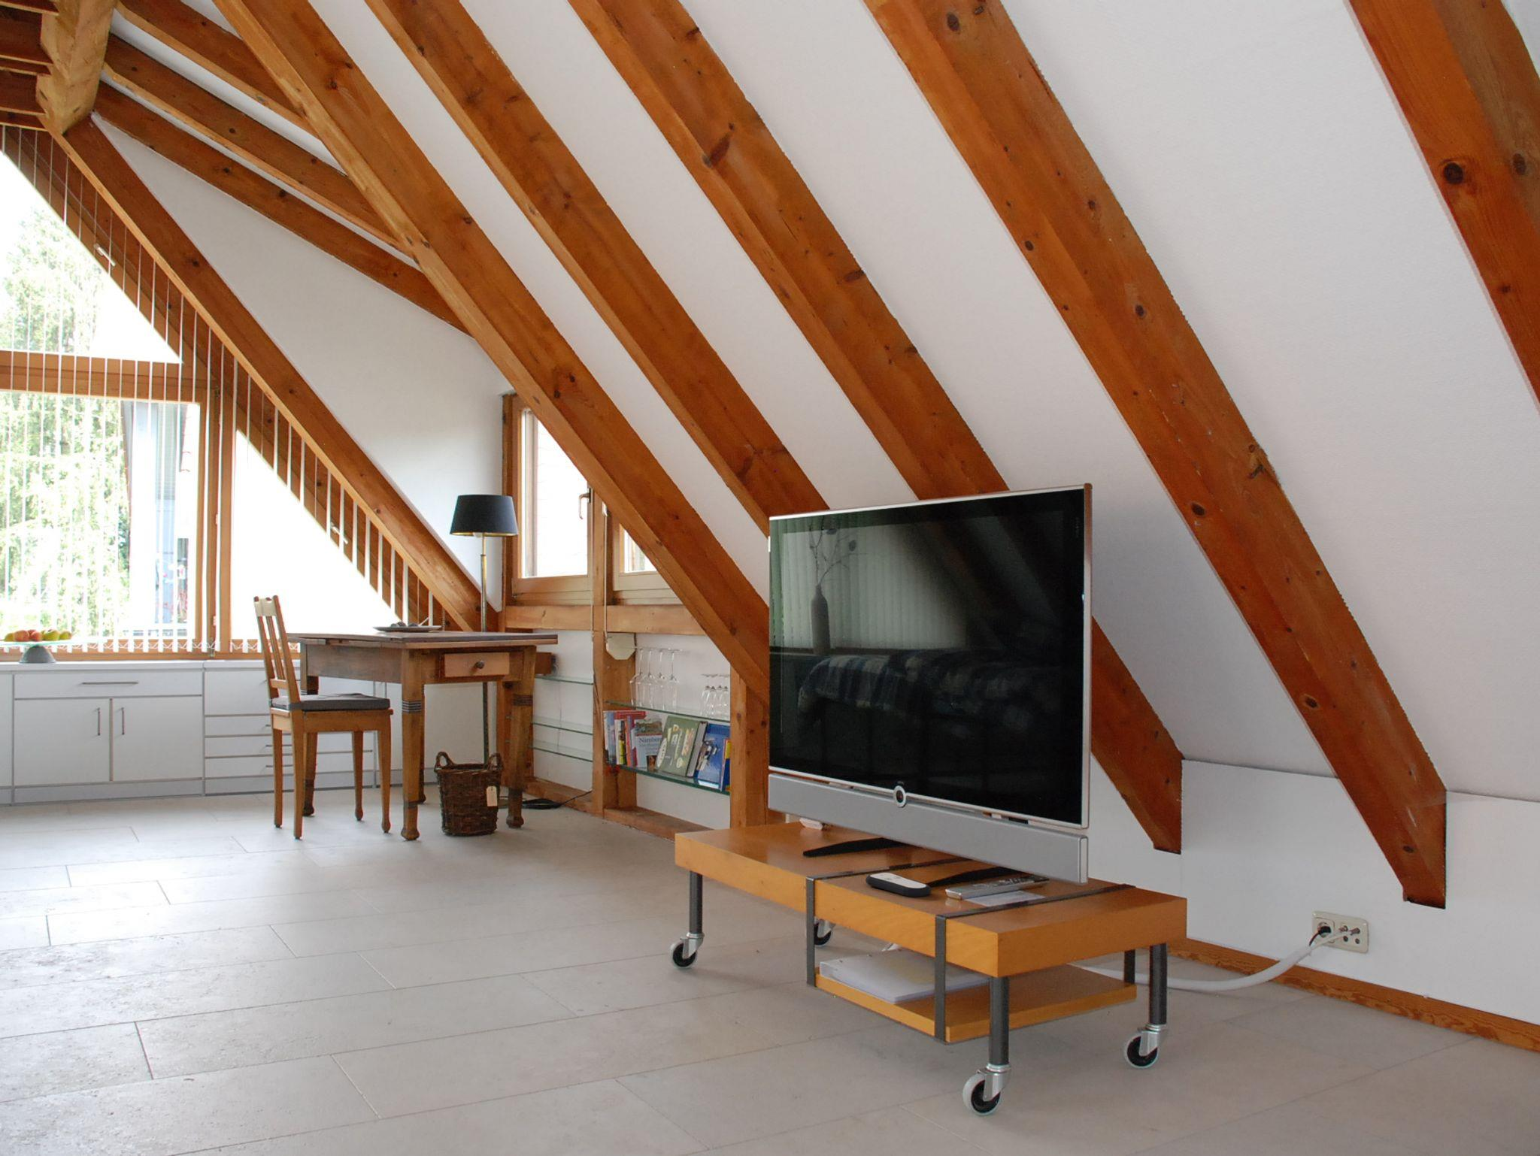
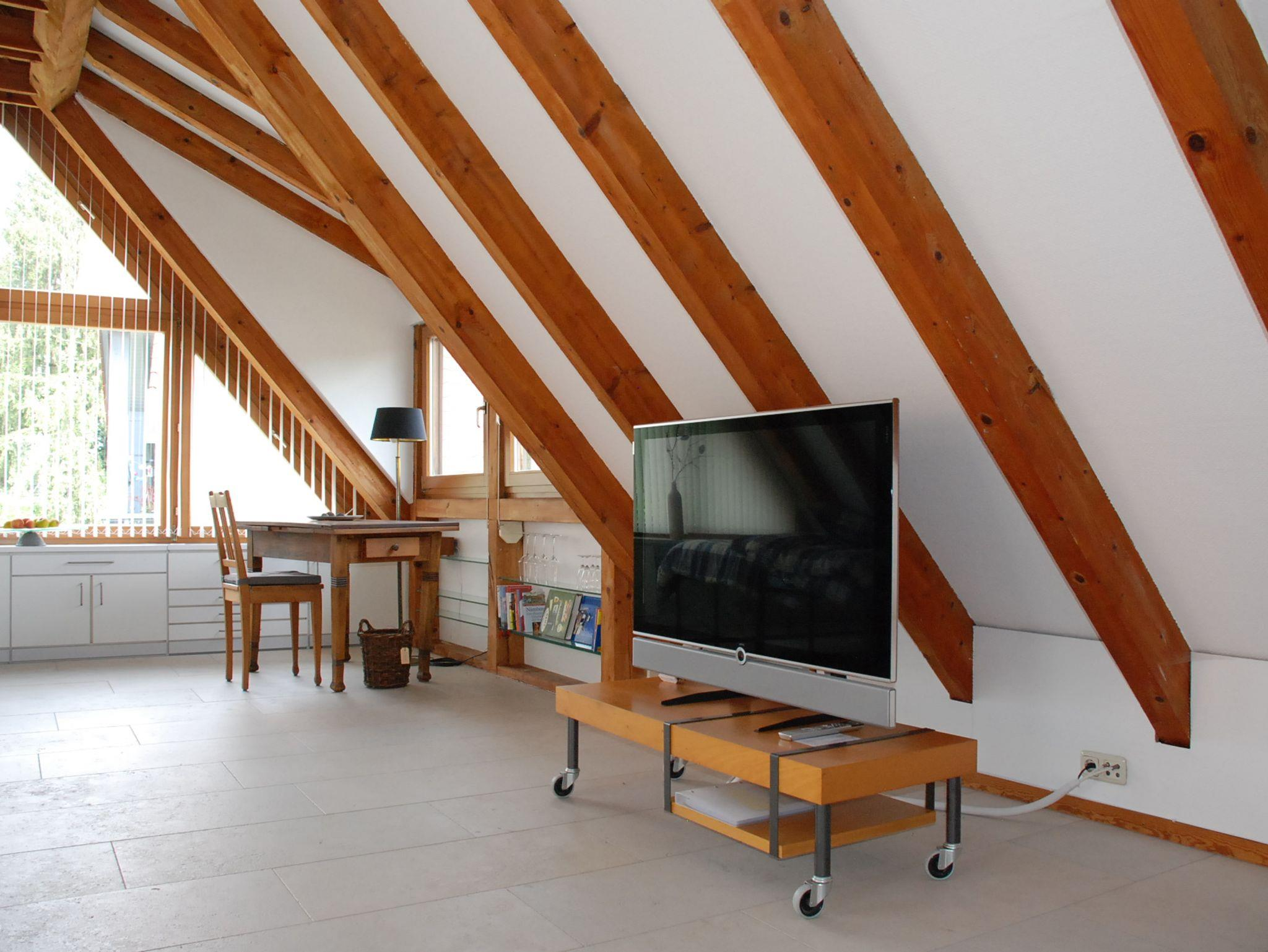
- remote control (899, 884)
